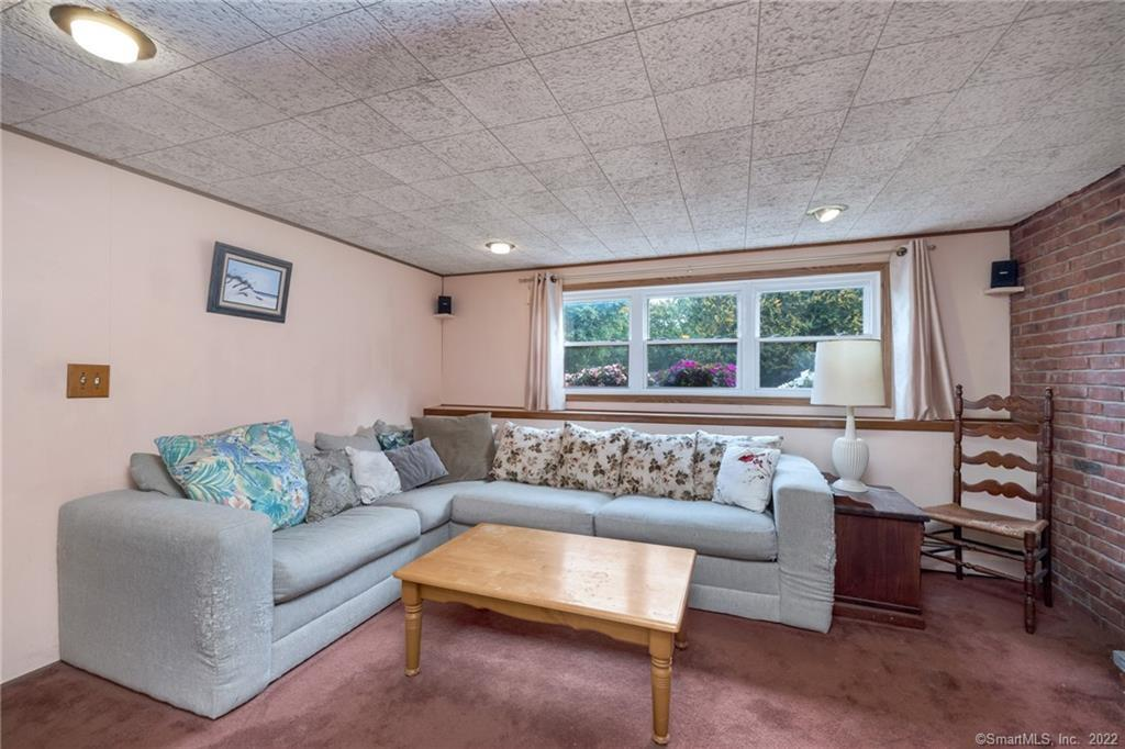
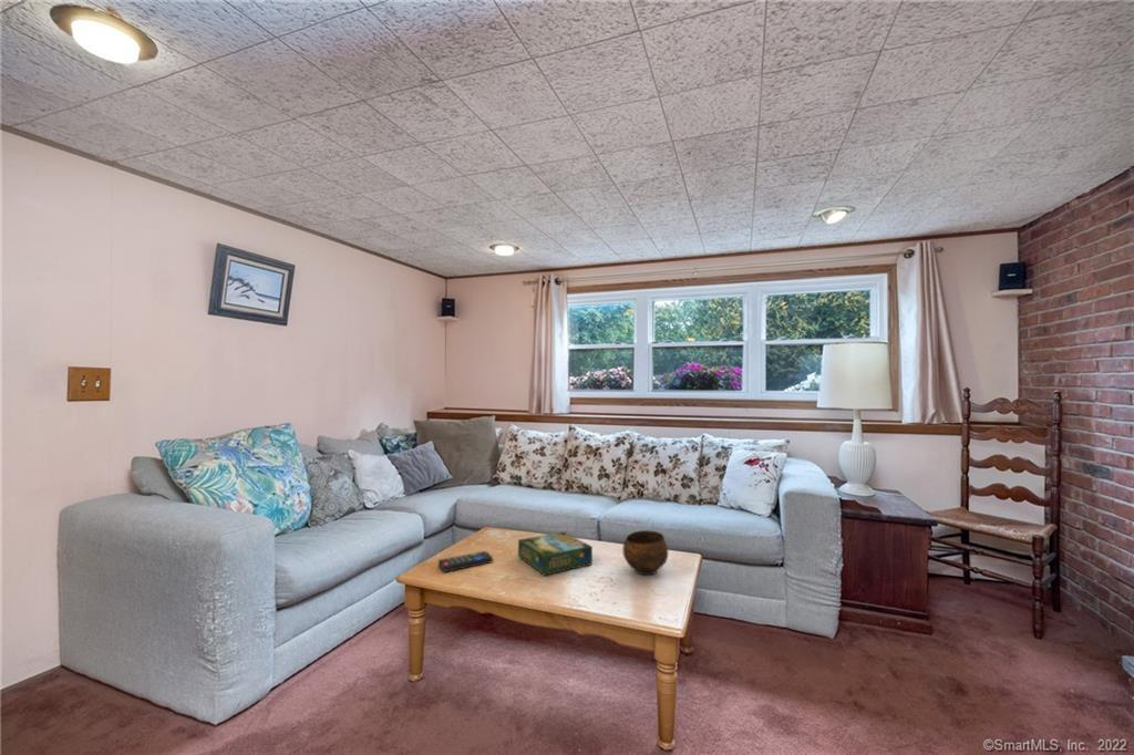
+ board game (554, 551)
+ bowl (645, 552)
+ remote control (465, 560)
